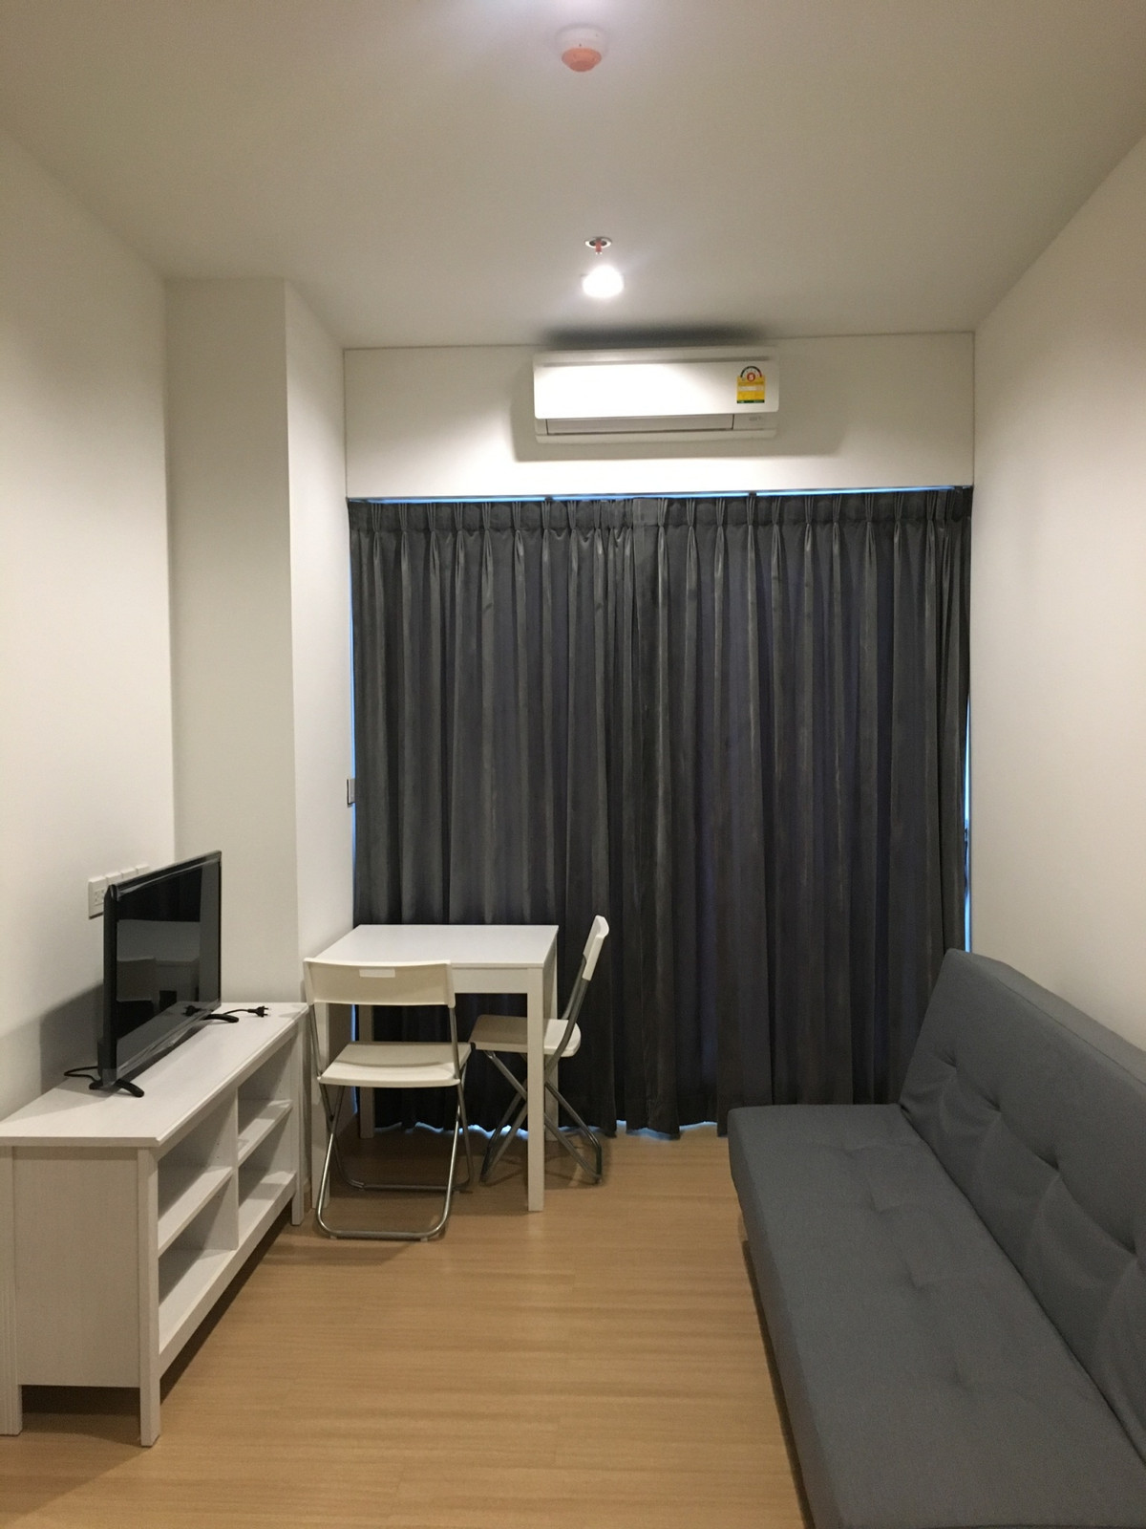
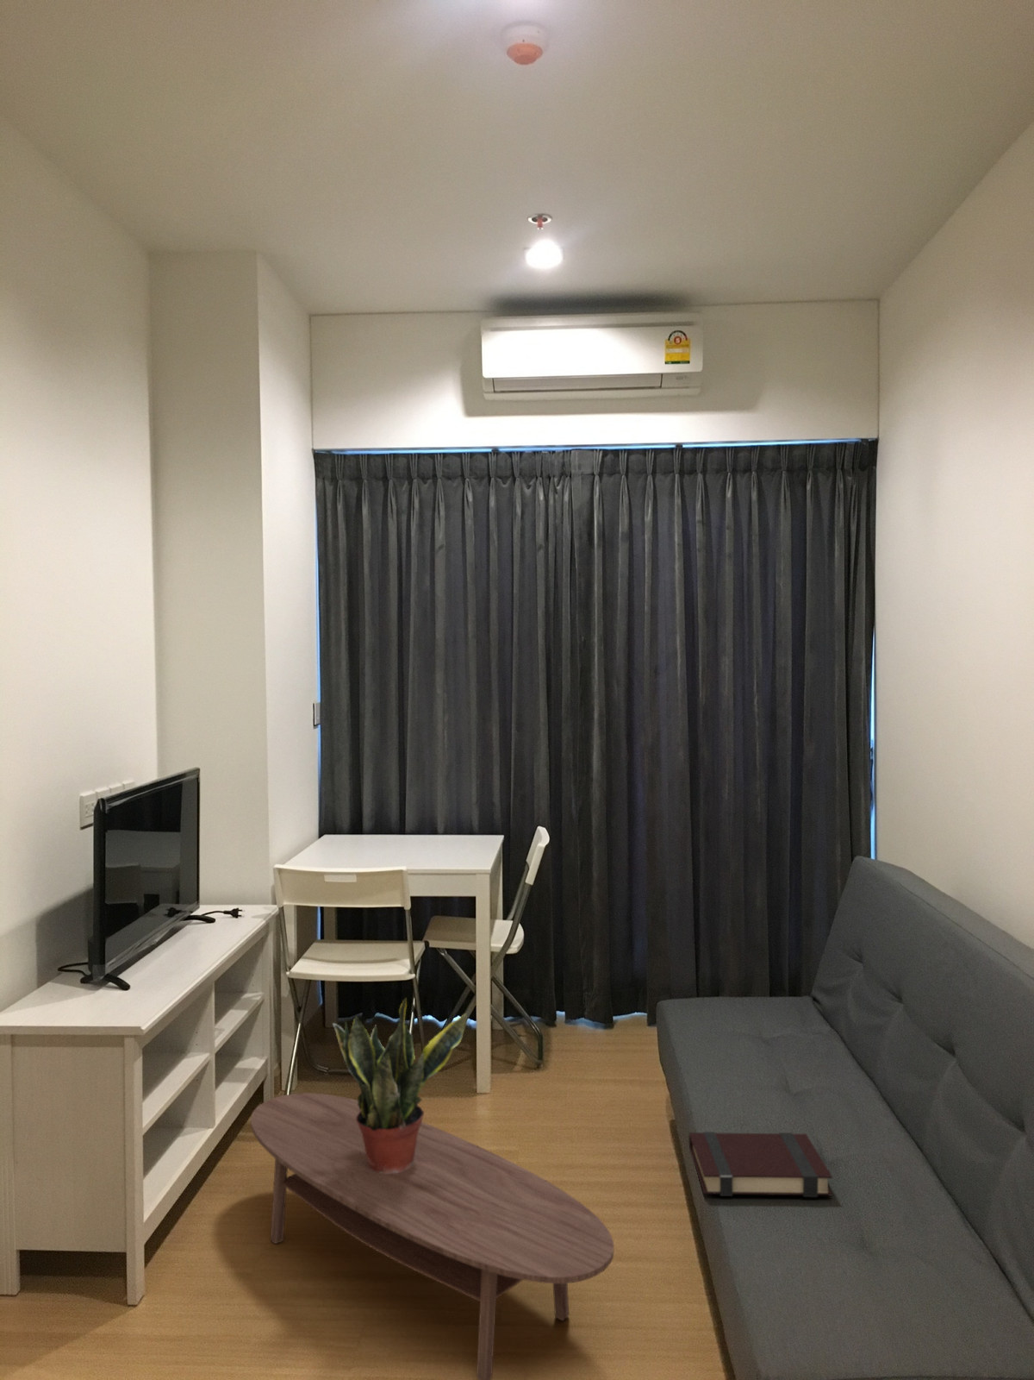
+ potted plant (399, 1070)
+ coffee table (411, 1222)
+ book (757, 1161)
